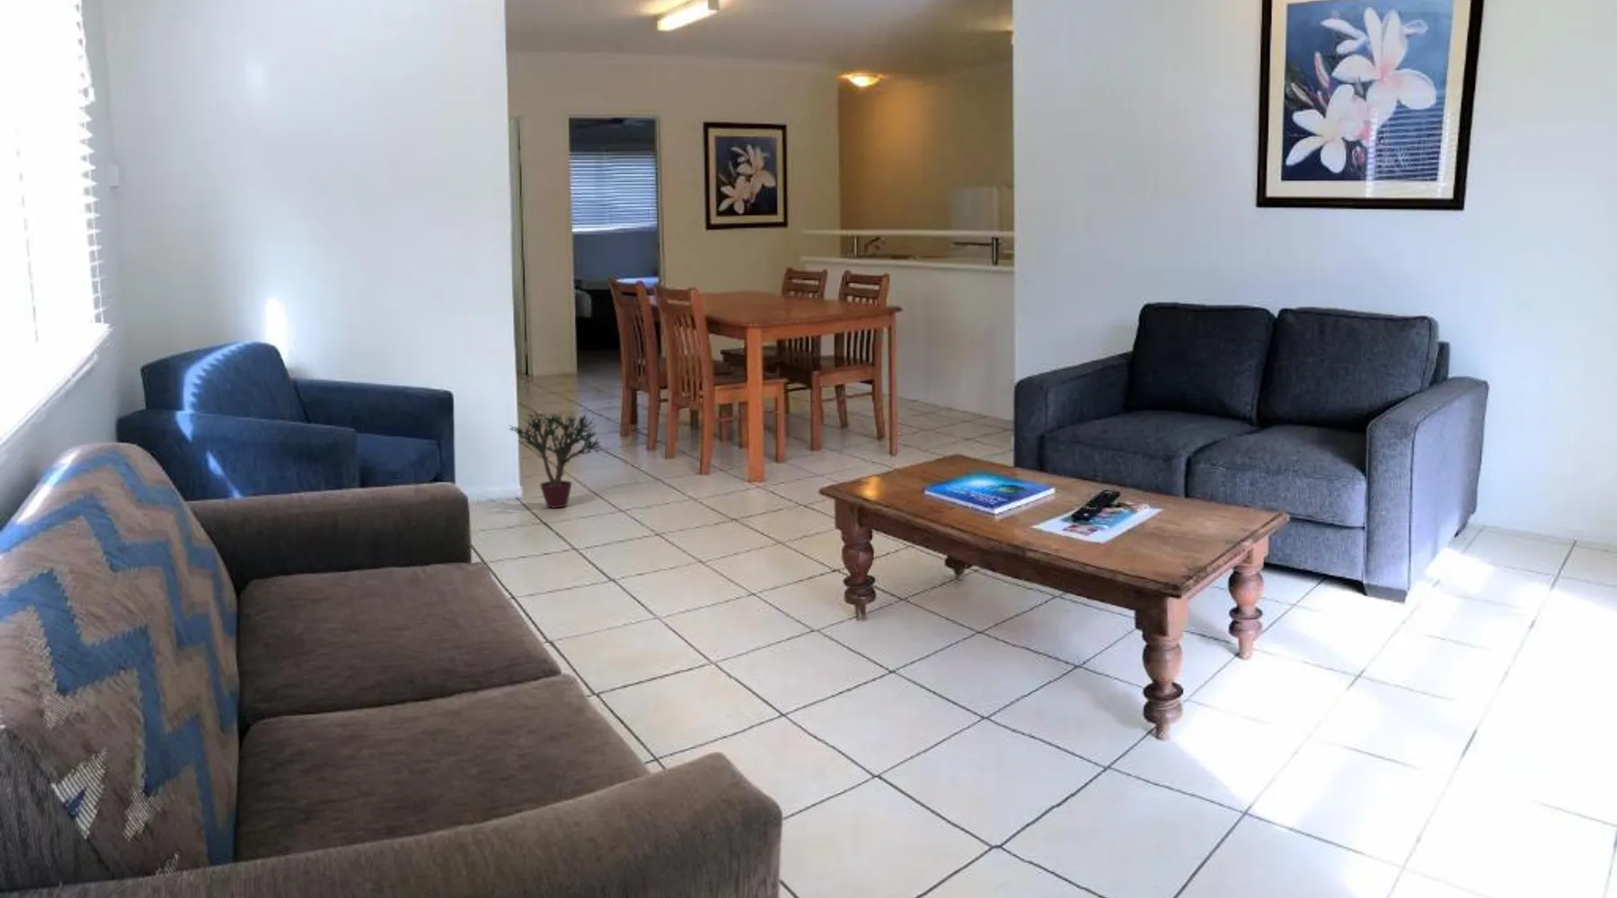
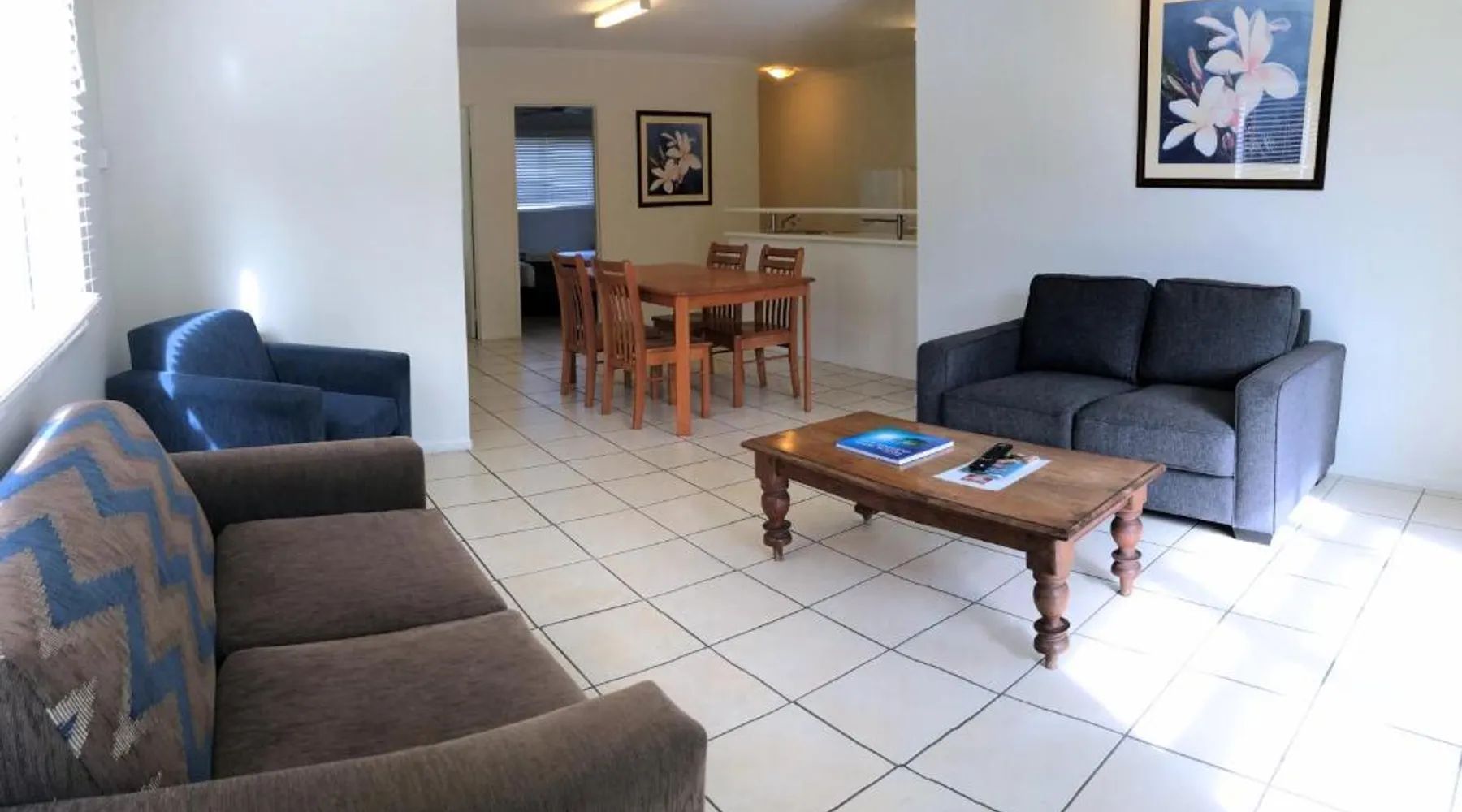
- potted plant (556, 459)
